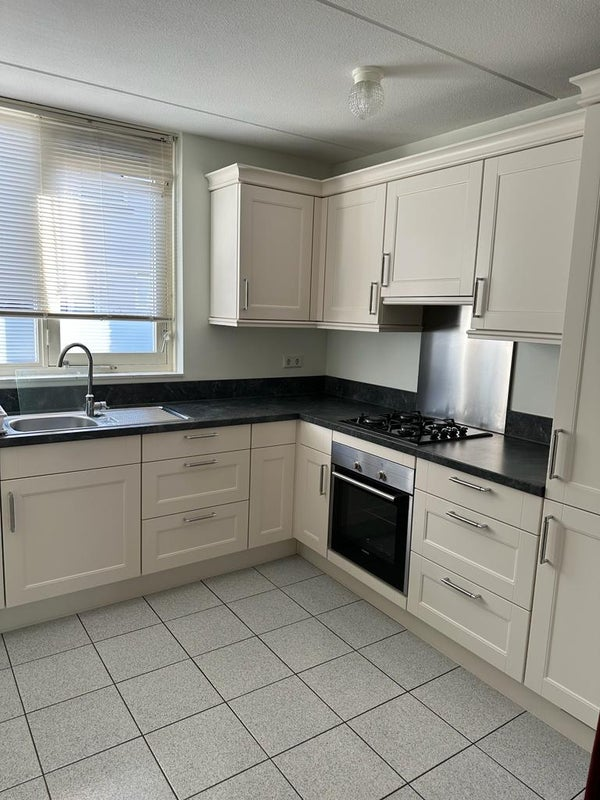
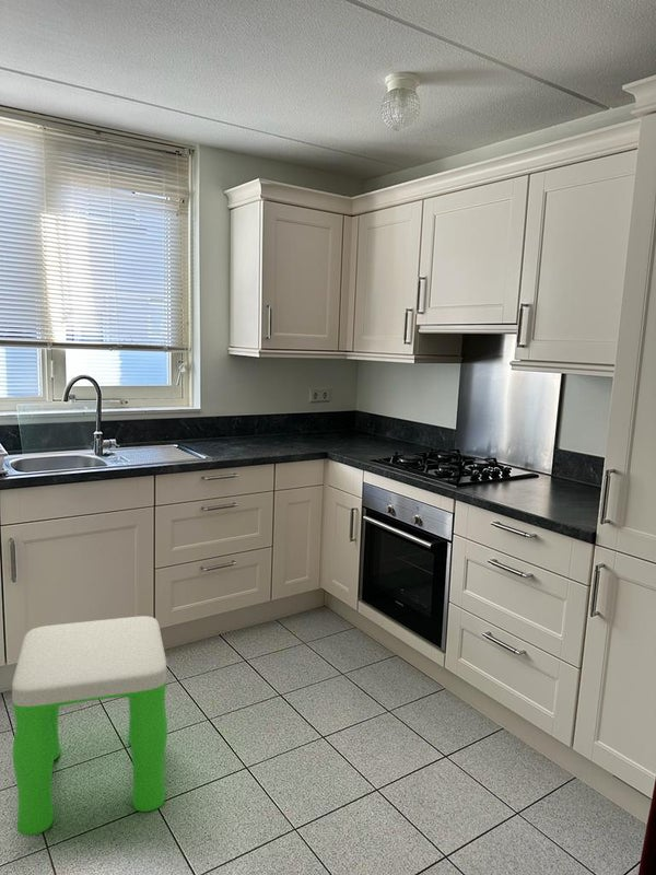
+ stool (91, 700)
